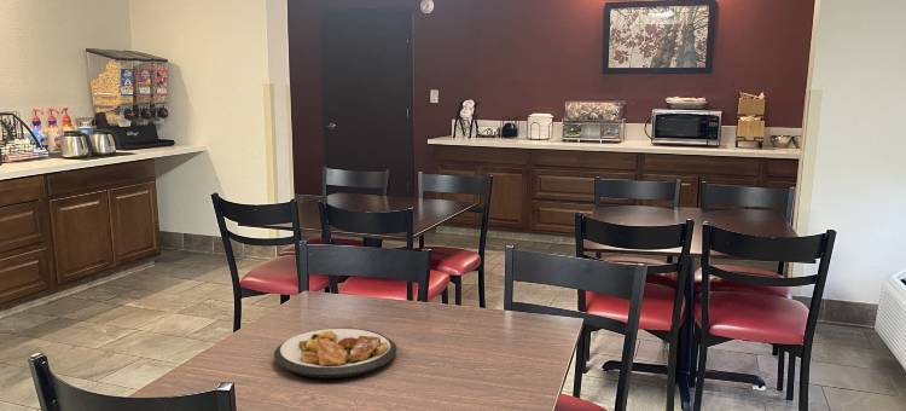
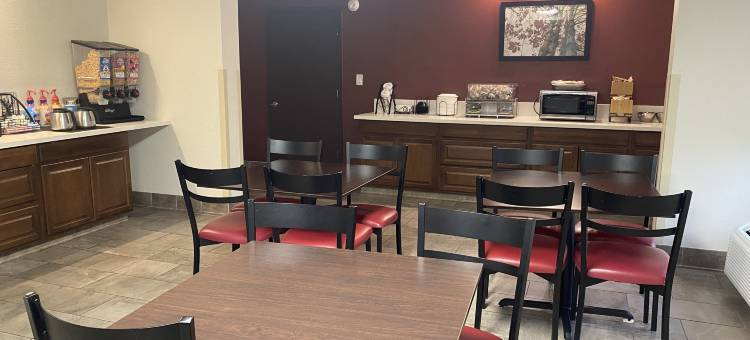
- plate (336, 347)
